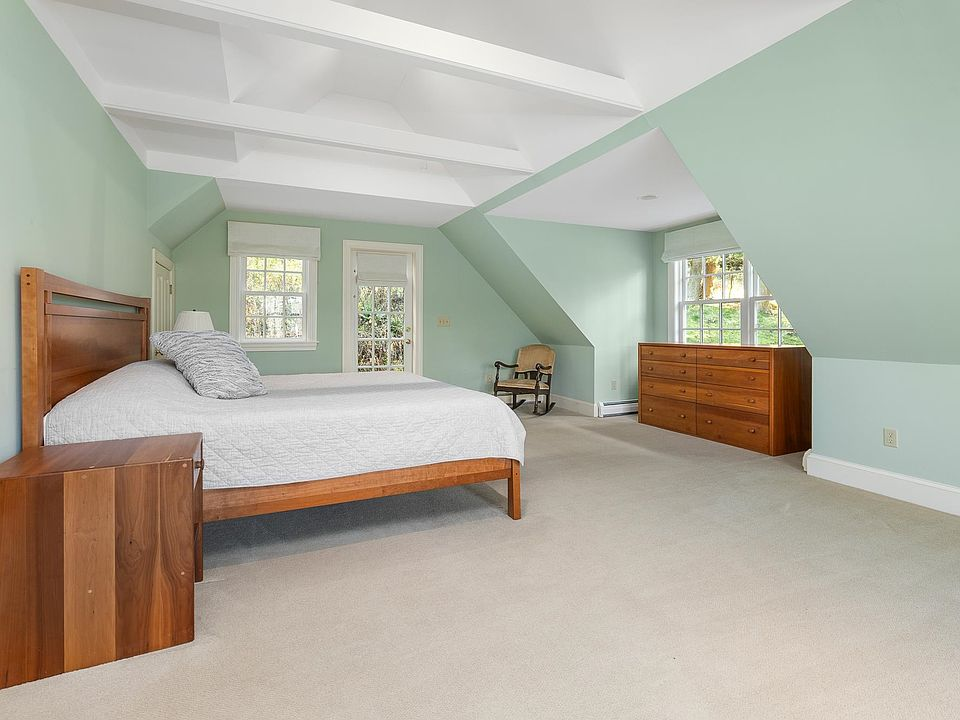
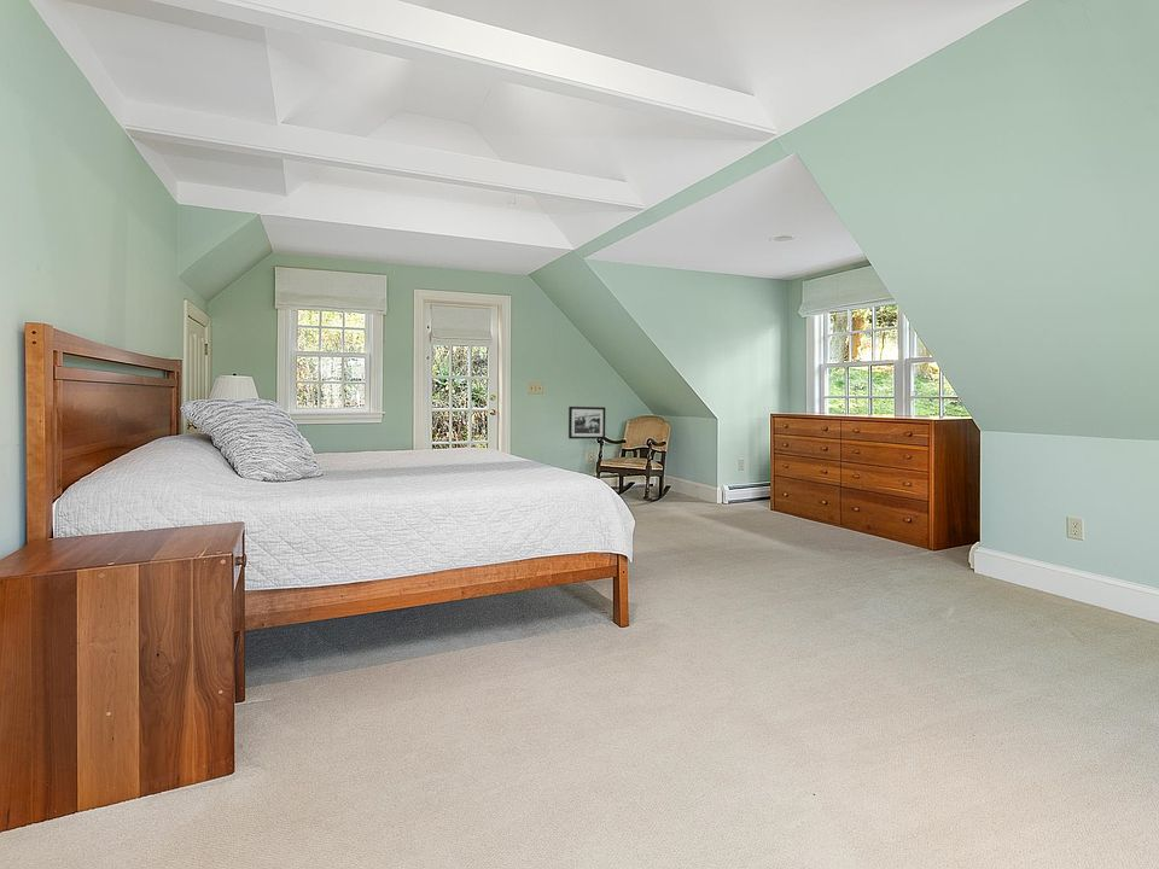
+ picture frame (587, 422)
